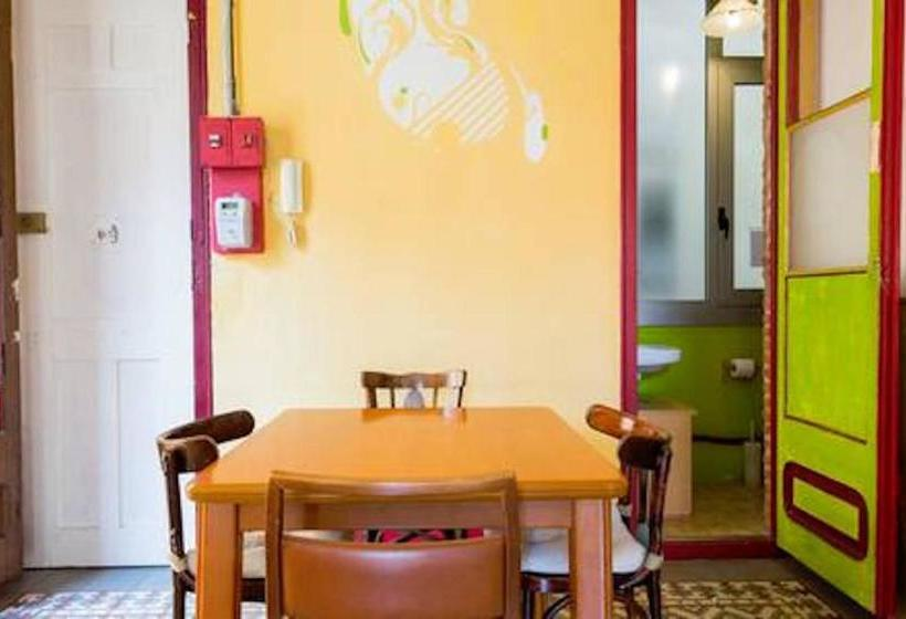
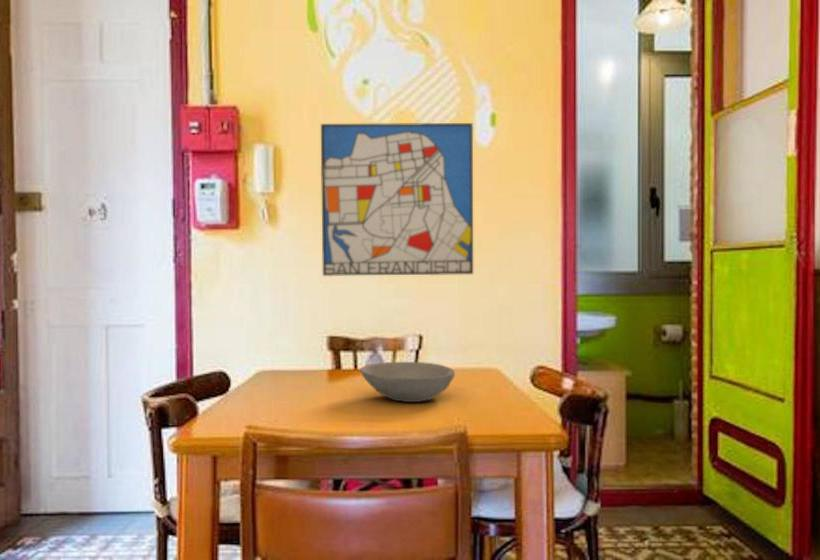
+ wall art (397, 199)
+ bowl (407, 382)
